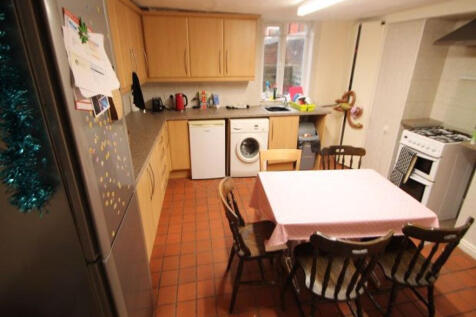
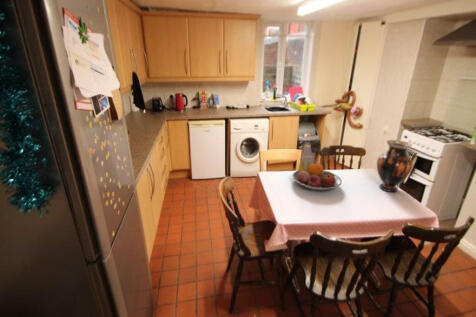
+ vase (393, 166)
+ fruit bowl (316, 176)
